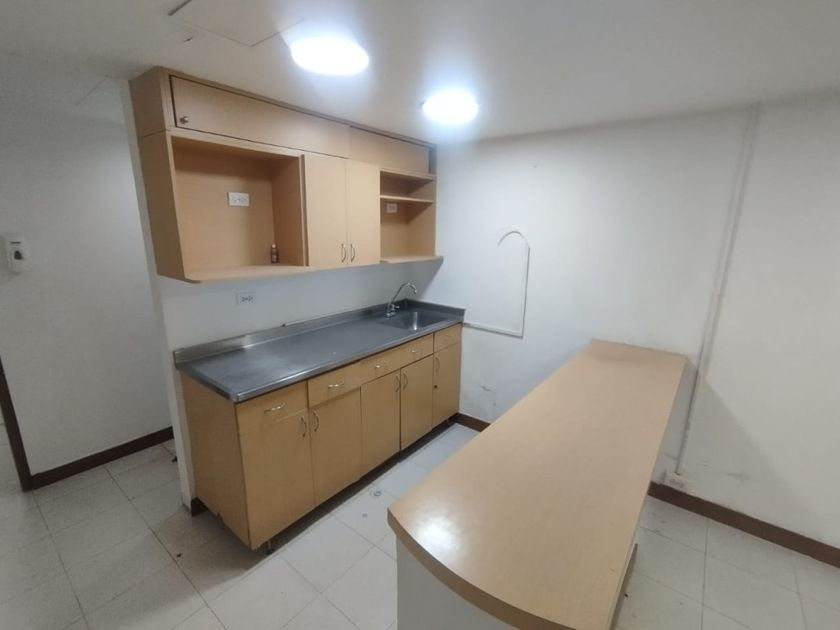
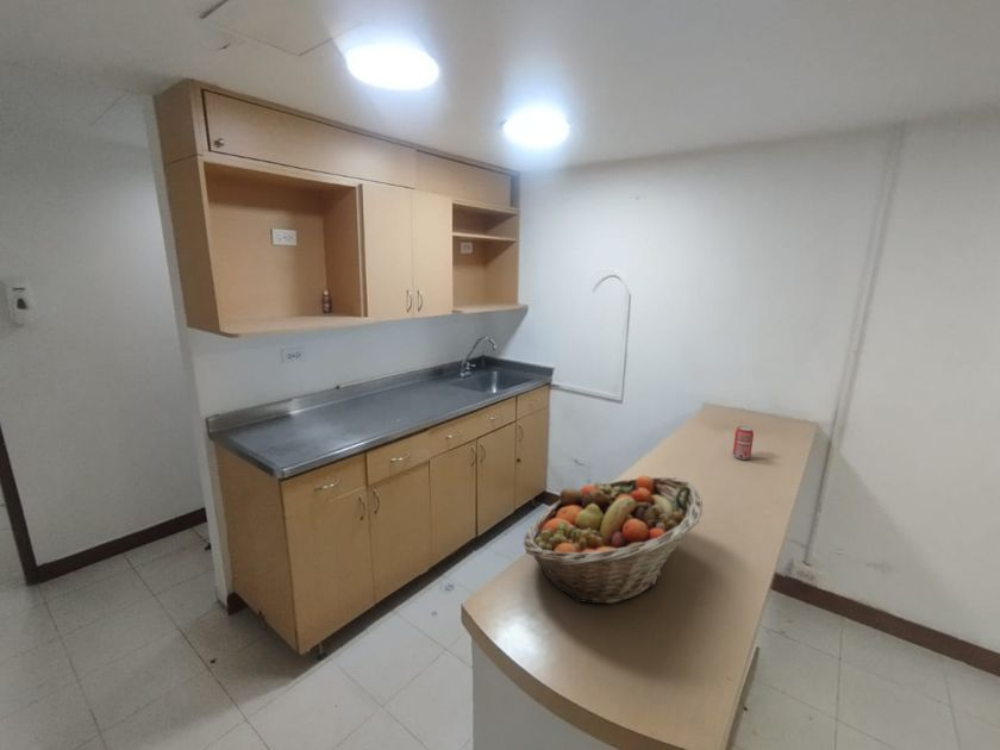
+ beverage can (743, 443)
+ fruit basket (612, 526)
